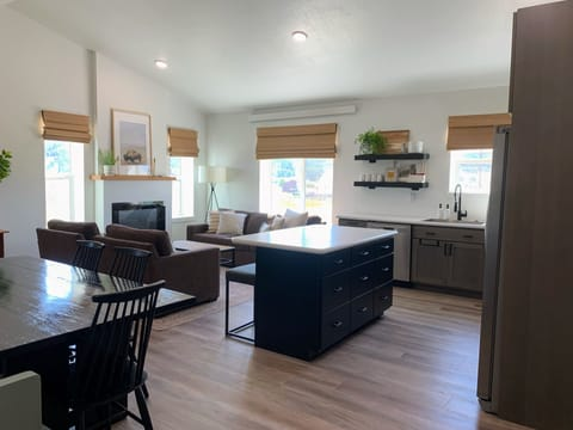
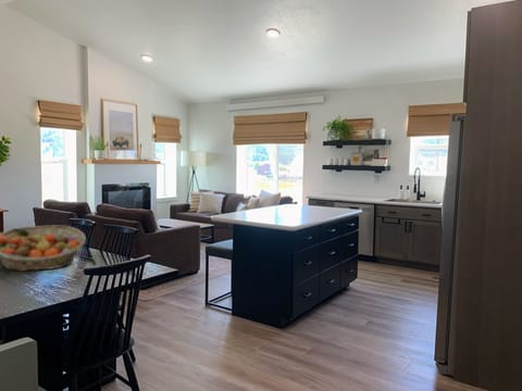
+ fruit basket (40, 247)
